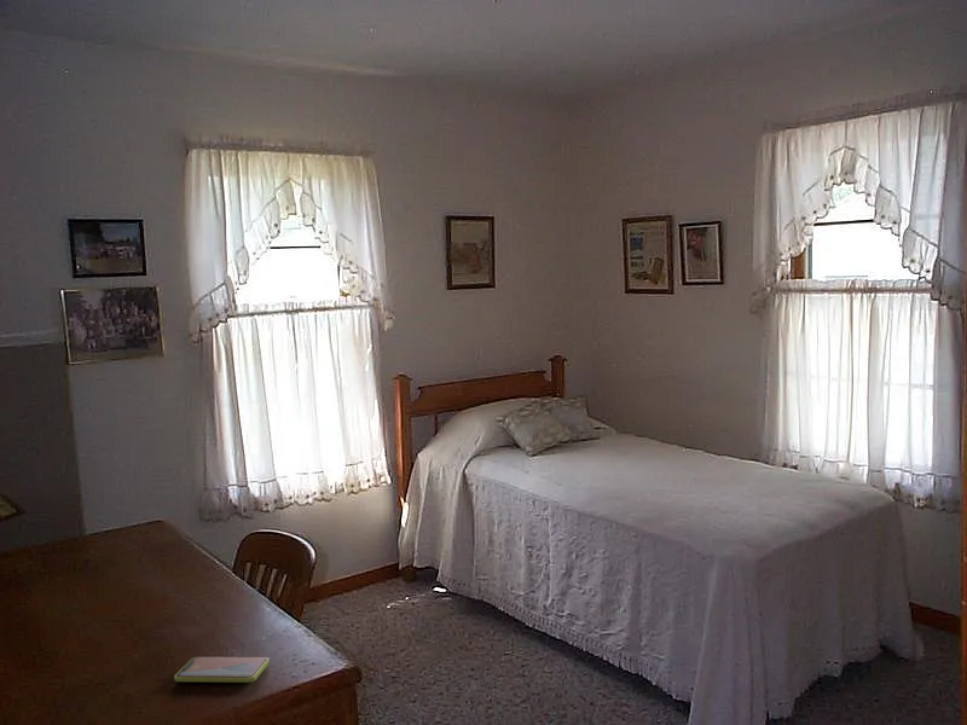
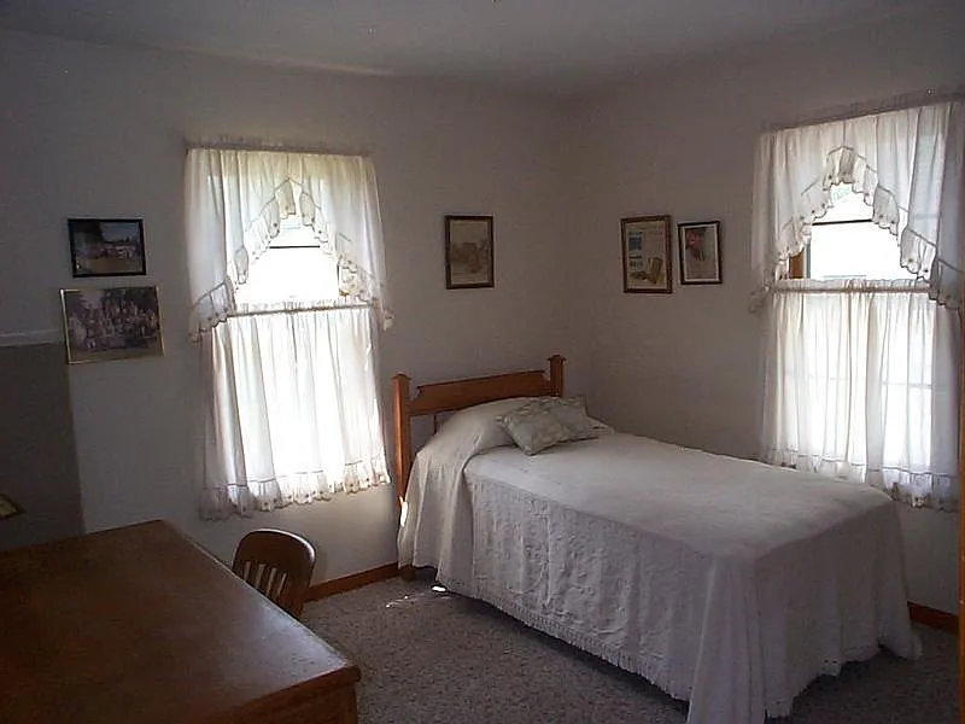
- smartphone (222, 669)
